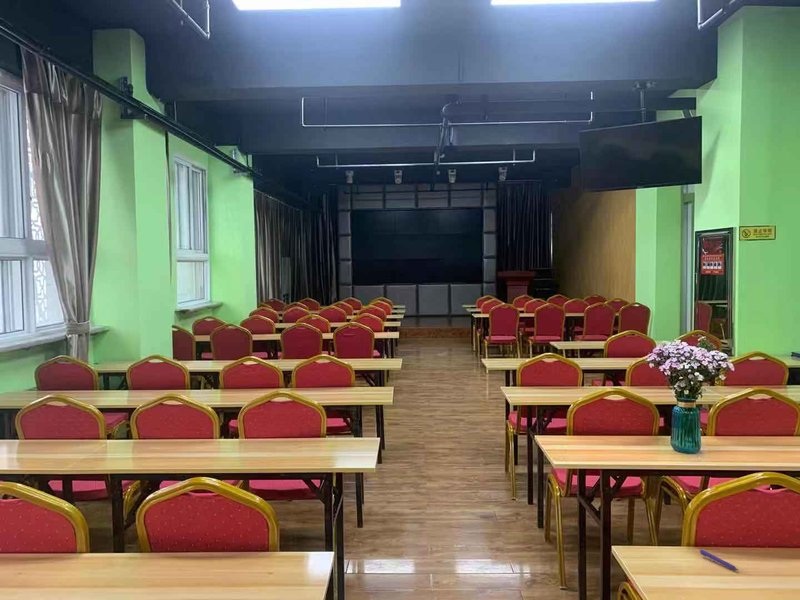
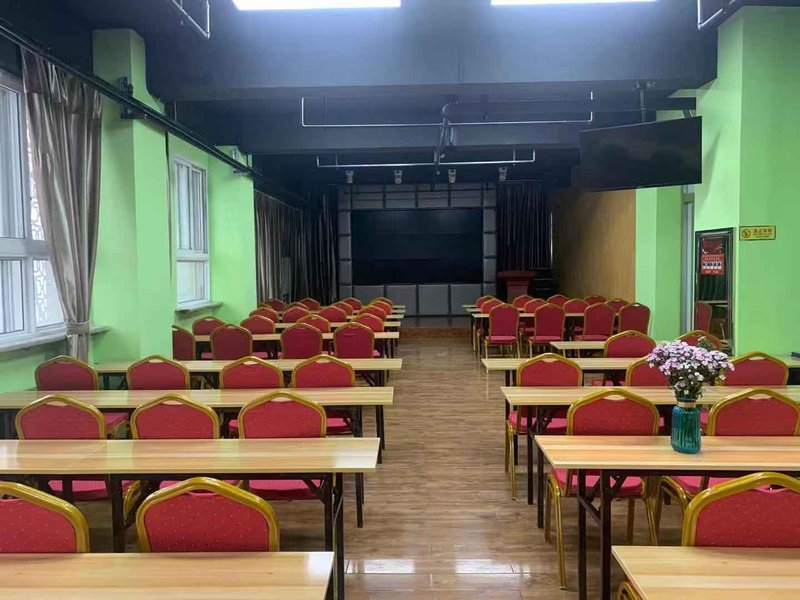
- pen (718, 560)
